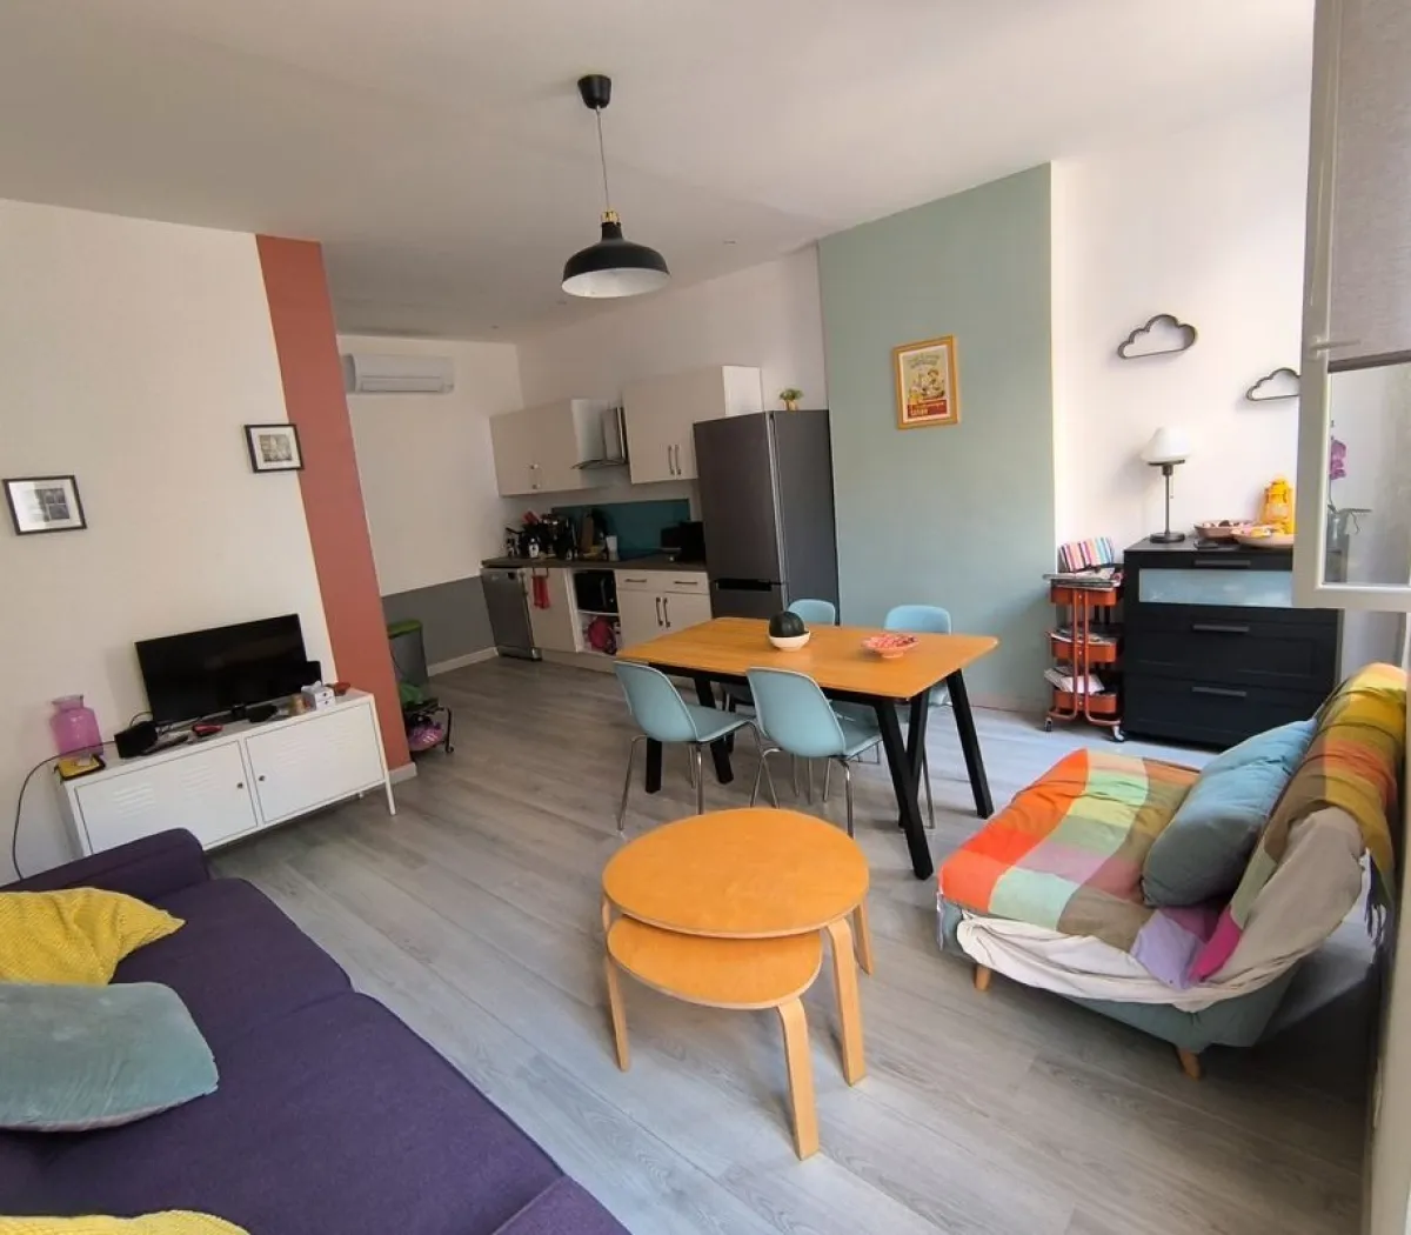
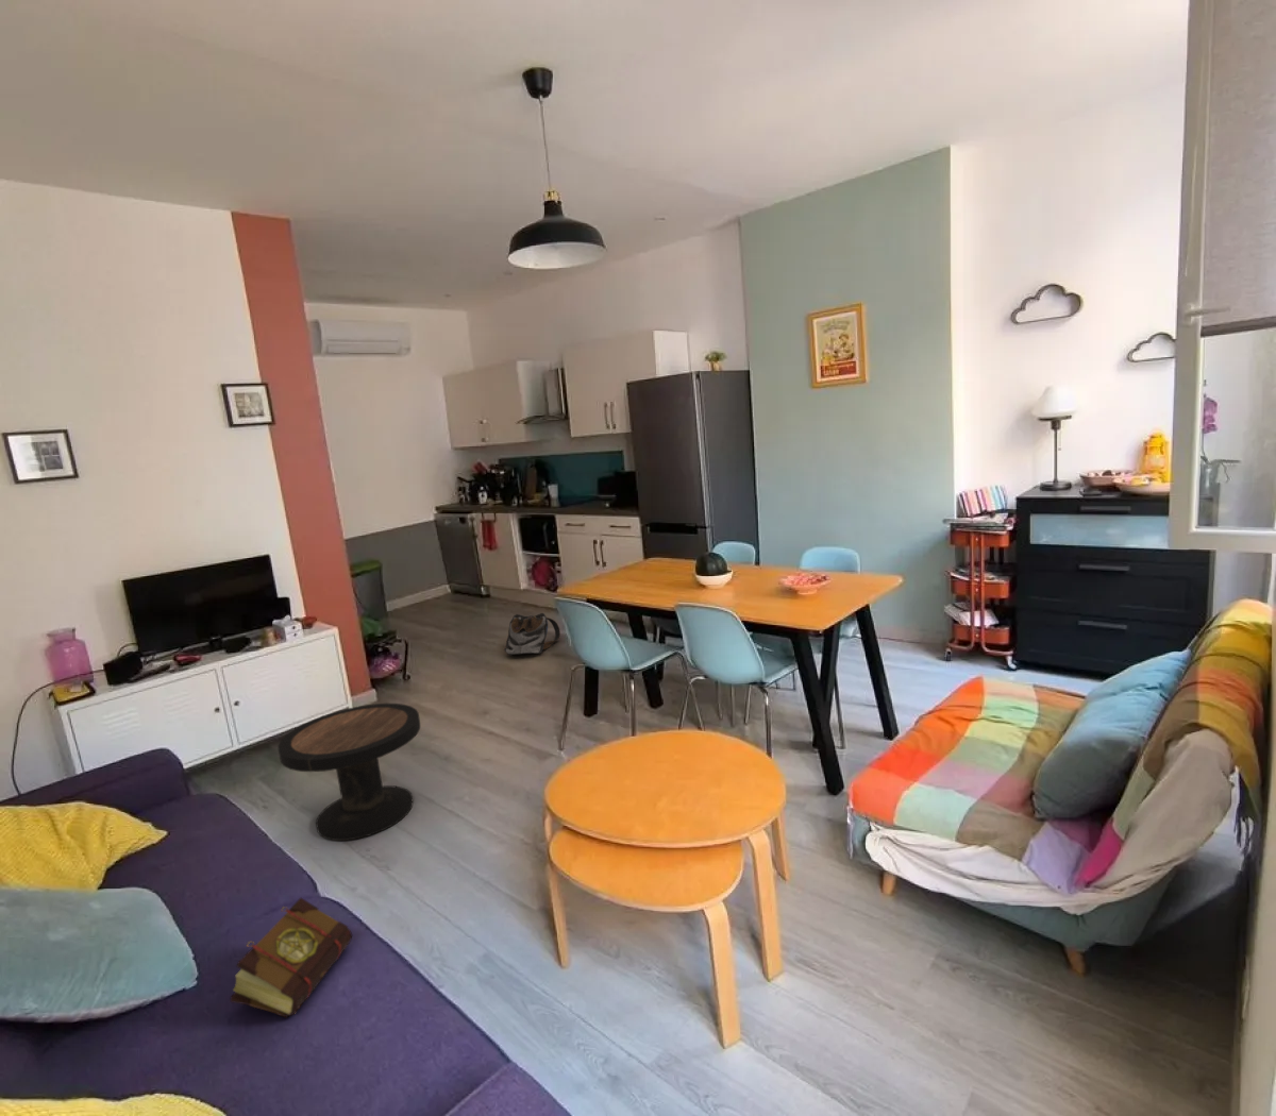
+ backpack (527, 631)
+ book (298, 941)
+ side table (358, 771)
